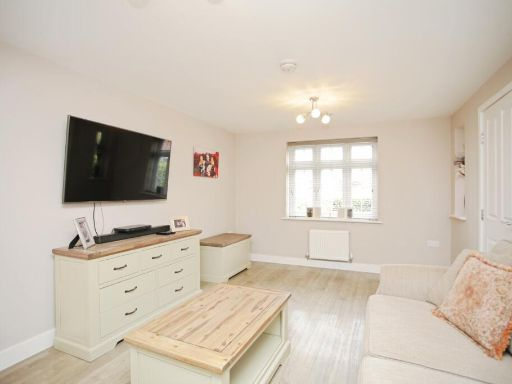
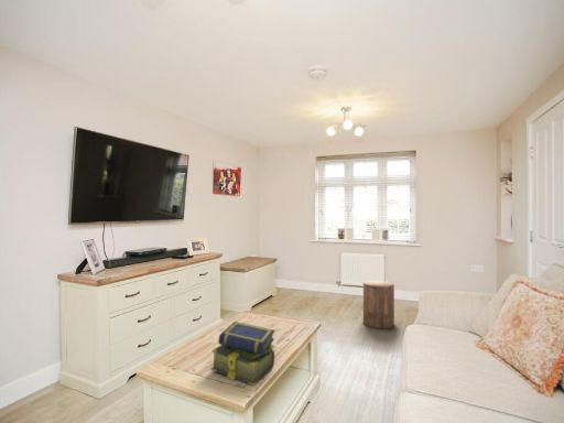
+ stack of books (246, 349)
+ stool (378, 303)
